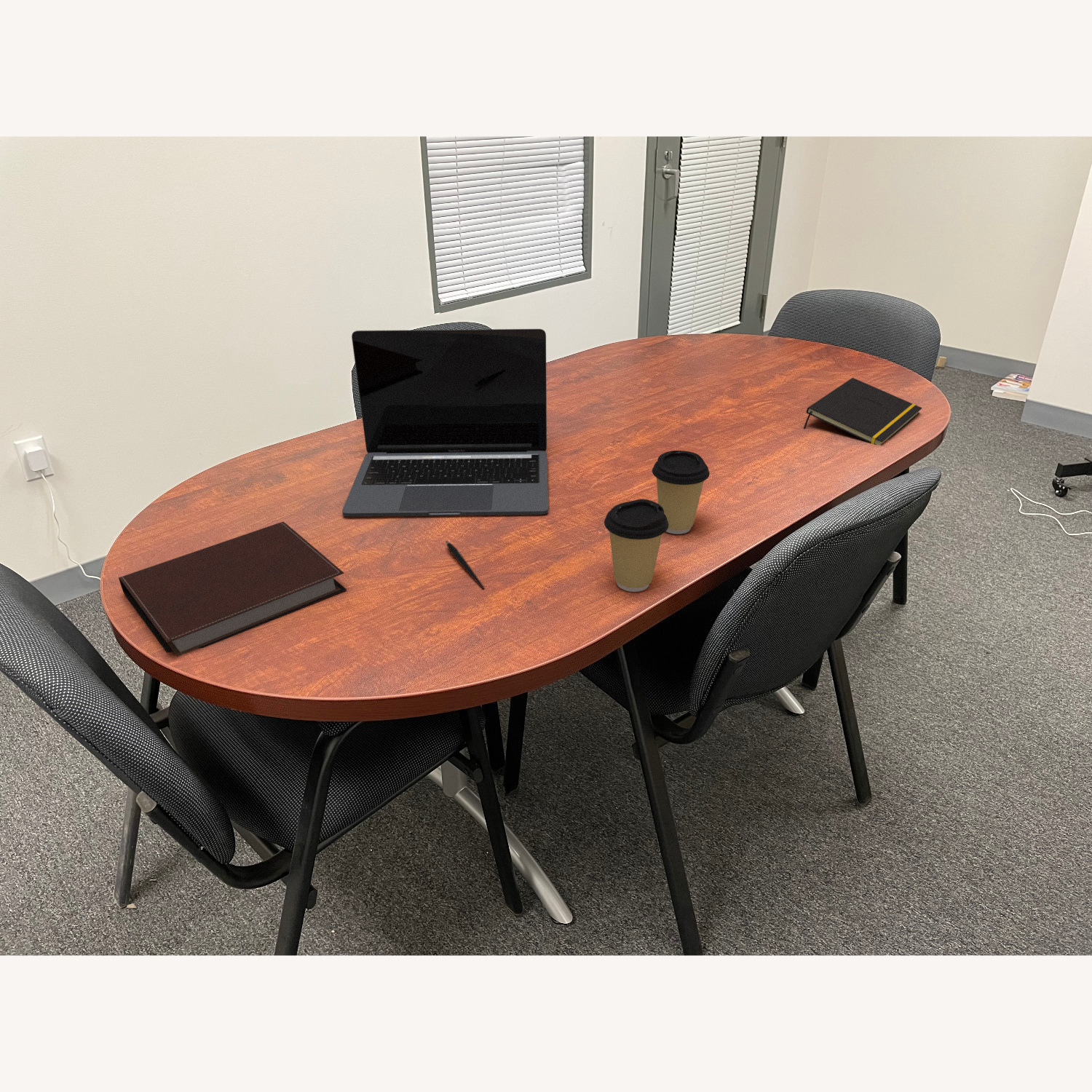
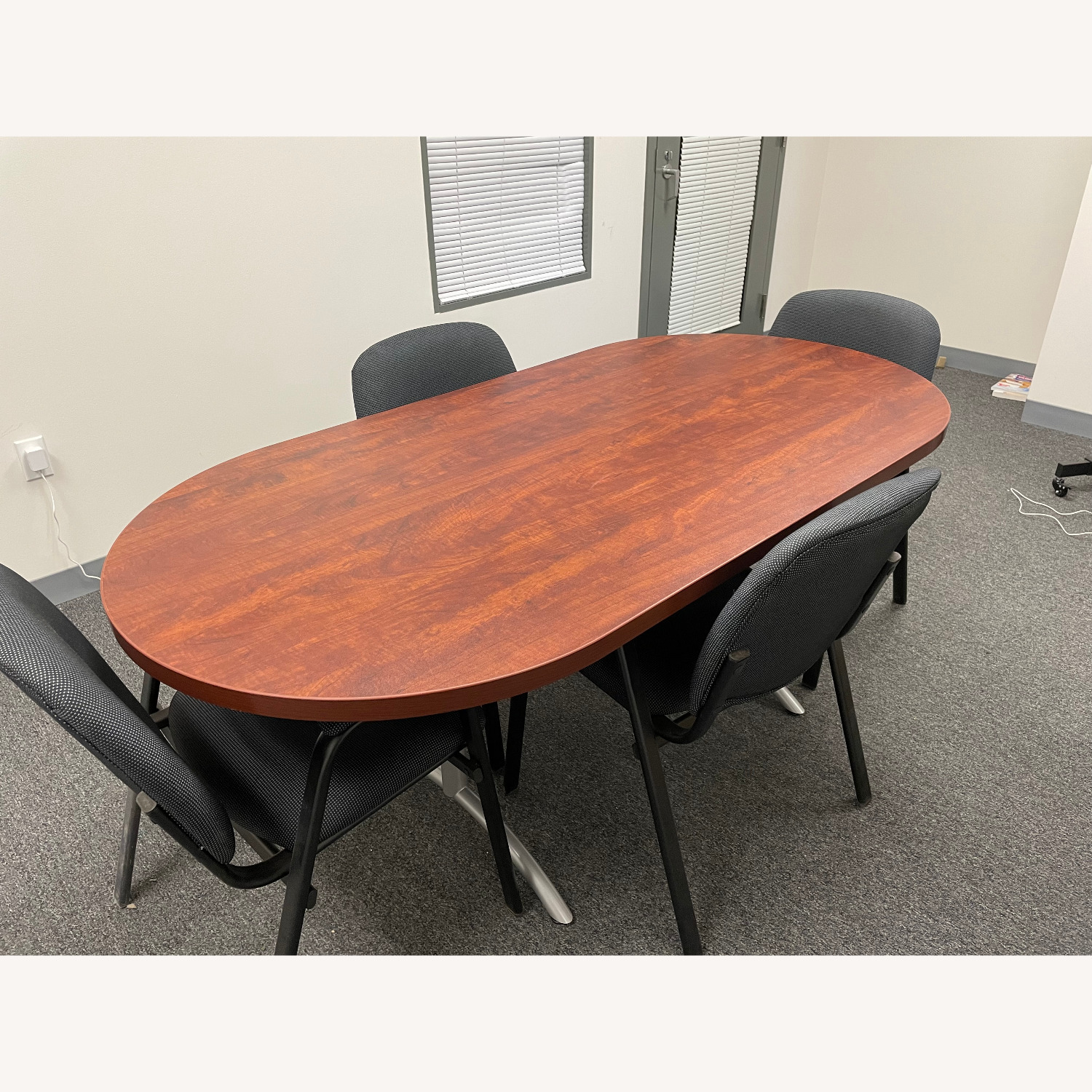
- coffee cup (678, 494)
- coffee cup (635, 547)
- laptop (447, 421)
- pen (464, 563)
- notebook (233, 582)
- notepad (865, 410)
